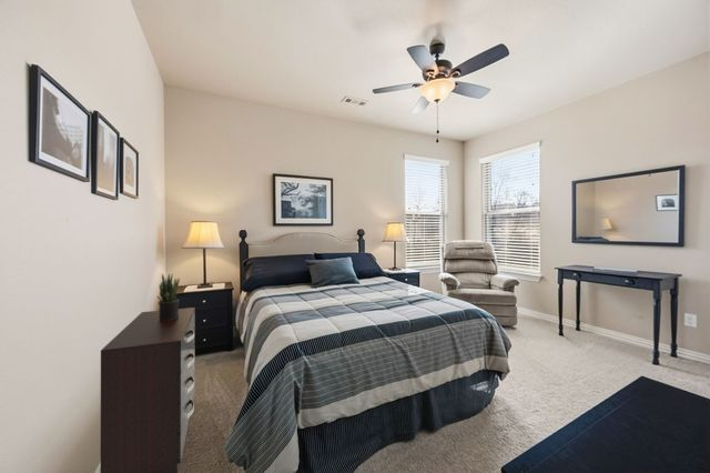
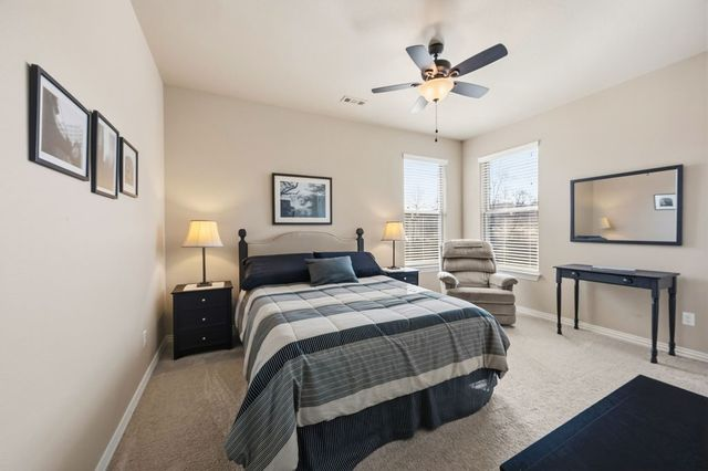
- potted plant (168, 294)
- dresser (161, 381)
